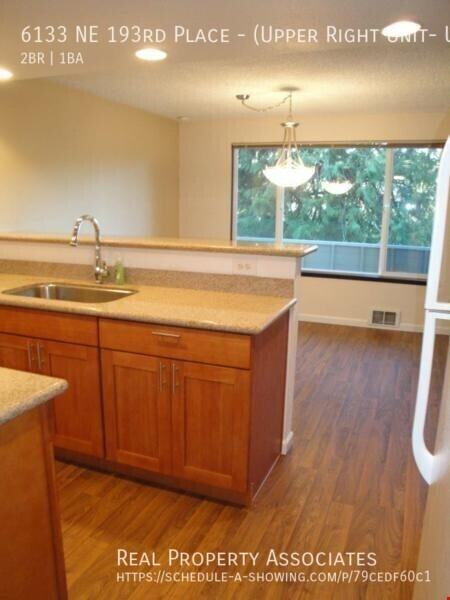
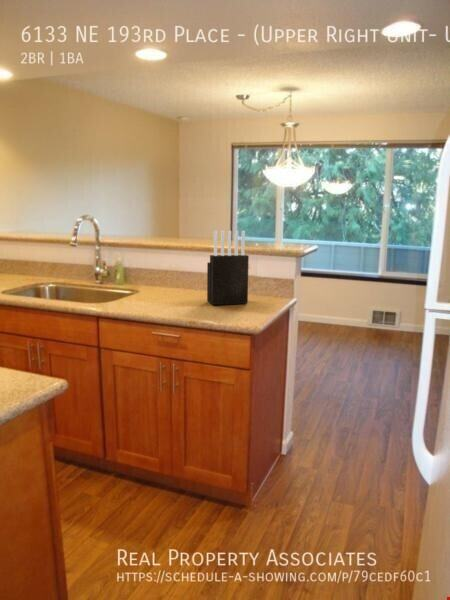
+ knife block (226, 266)
